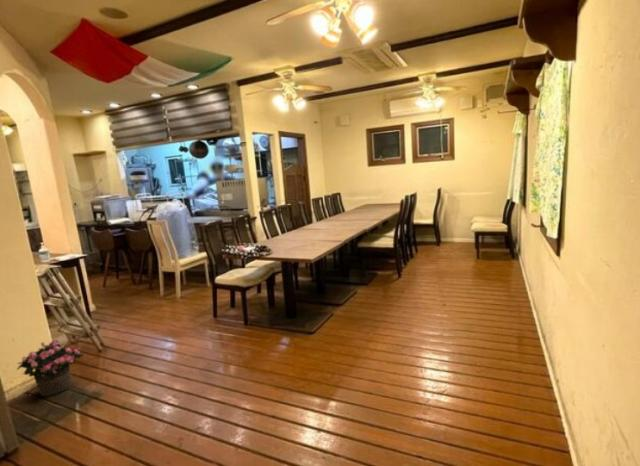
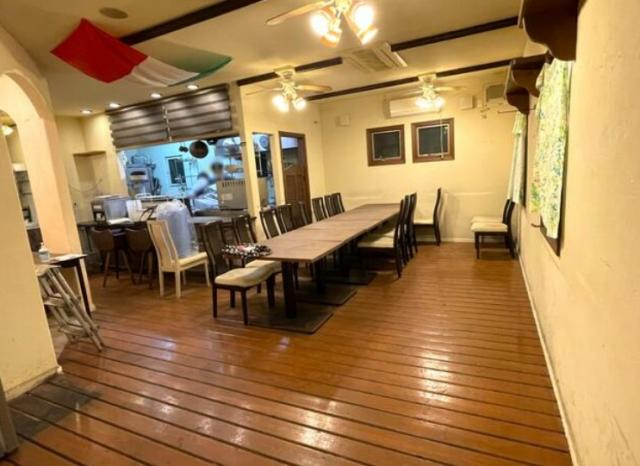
- potted flower (50, 367)
